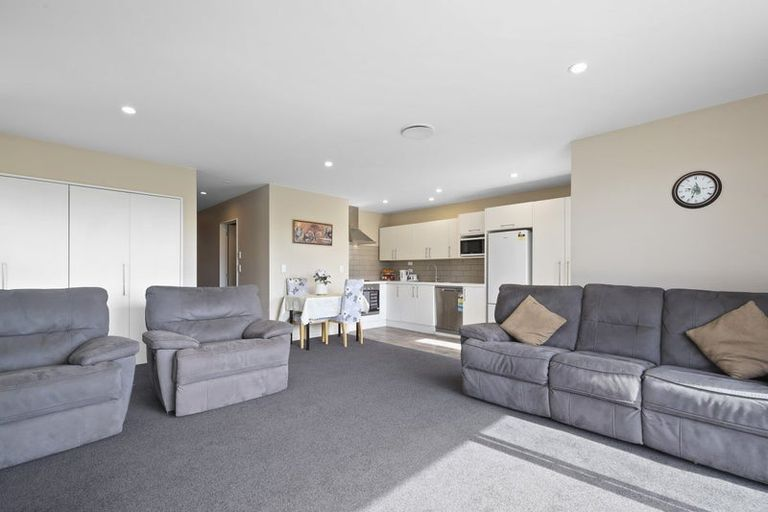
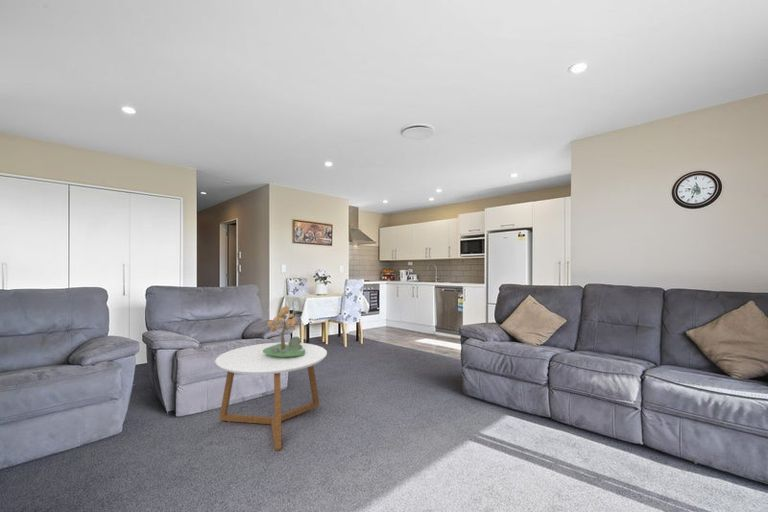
+ coffee table (275, 388)
+ small tree (283, 330)
